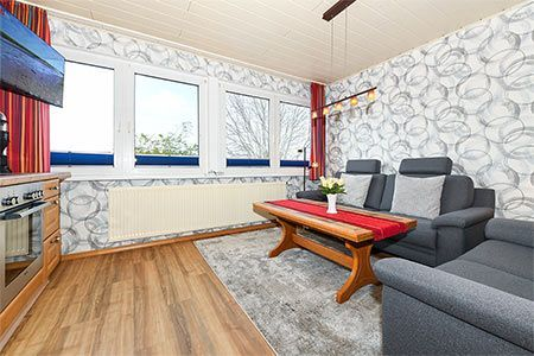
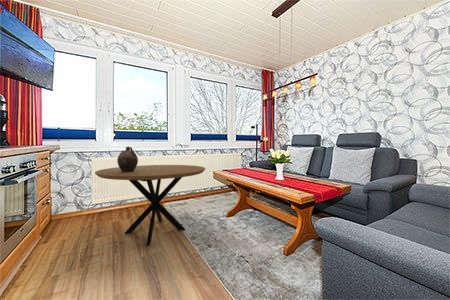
+ ceramic jug (127, 158)
+ dining table (155, 199)
